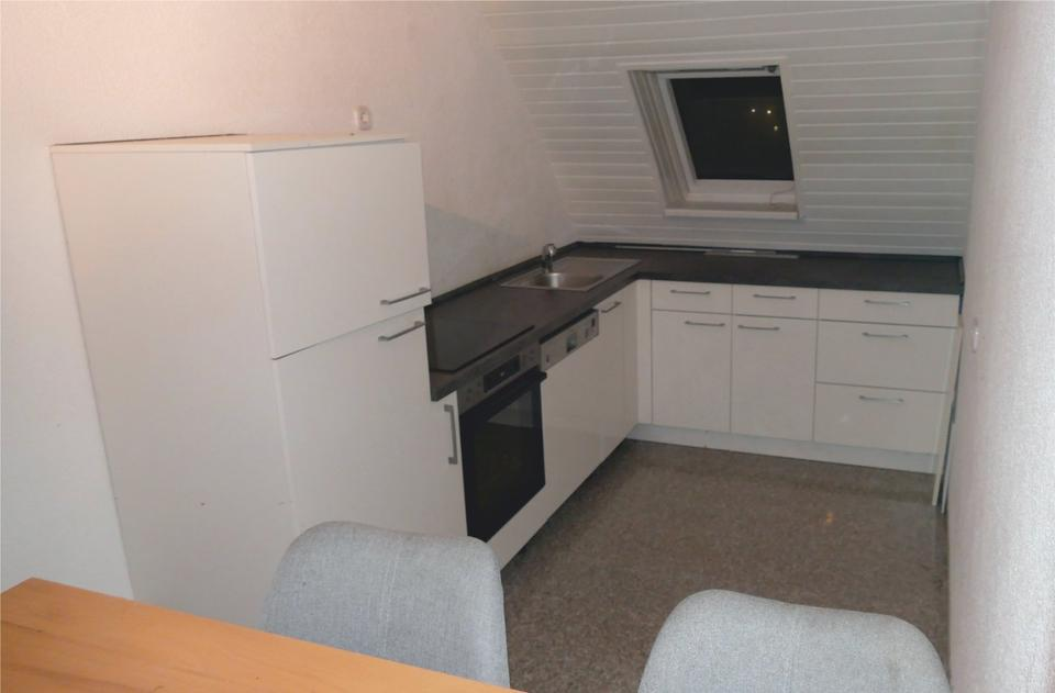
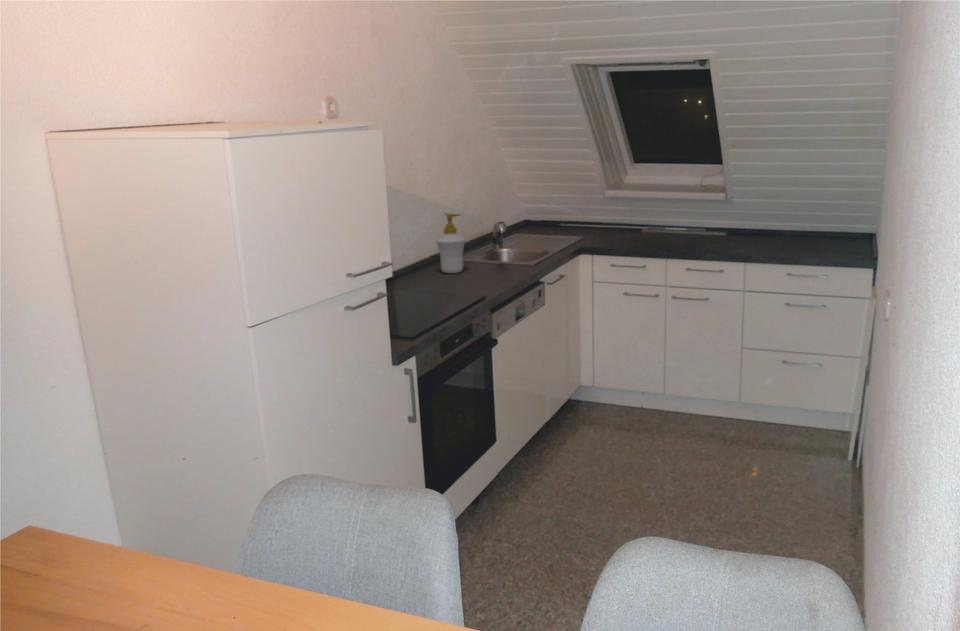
+ soap bottle (450, 242)
